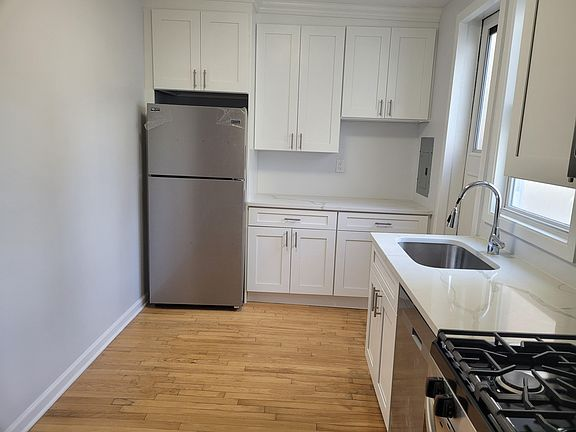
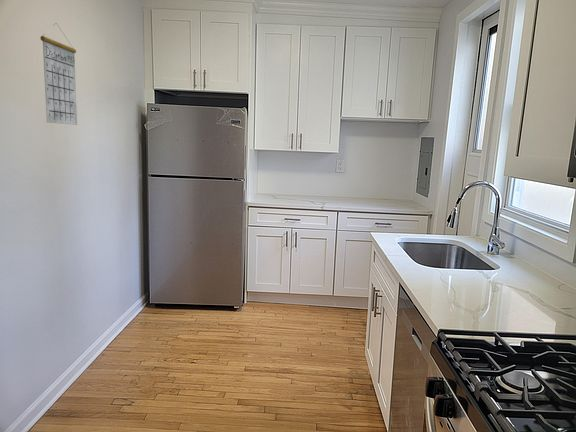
+ calendar (60, 74)
